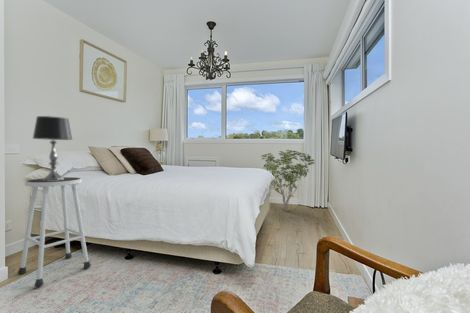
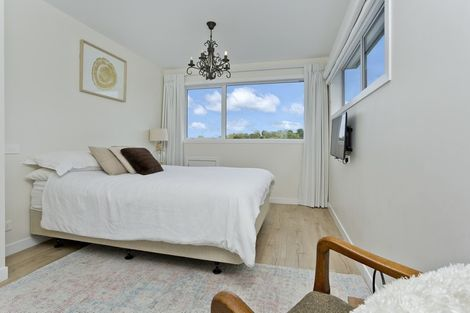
- table lamp (53, 148)
- stool (57, 231)
- shrub (287, 180)
